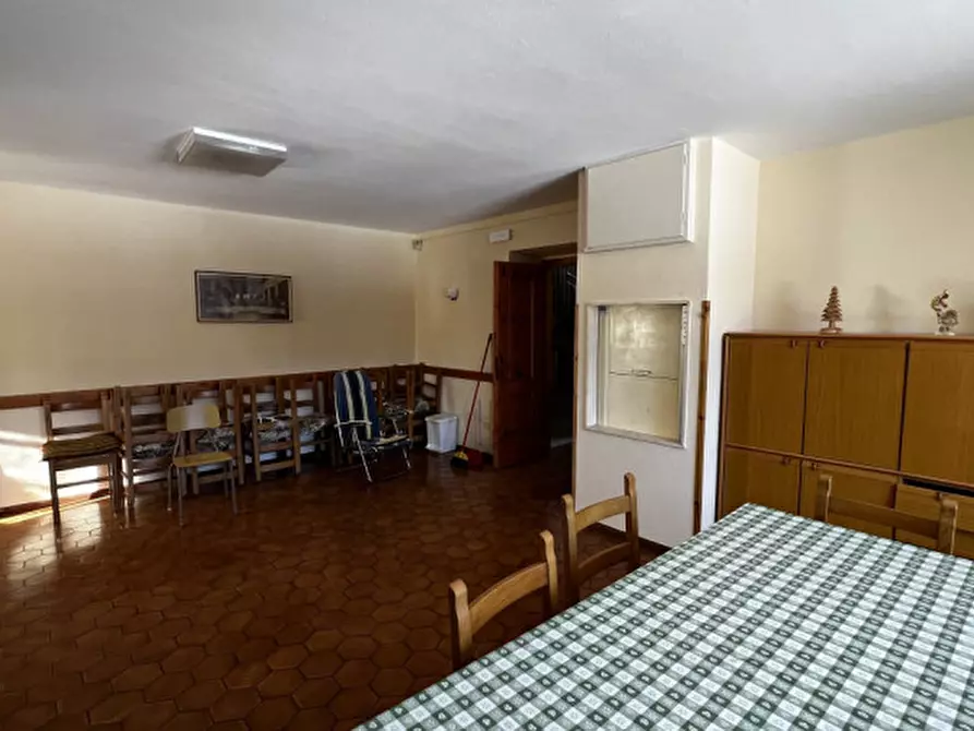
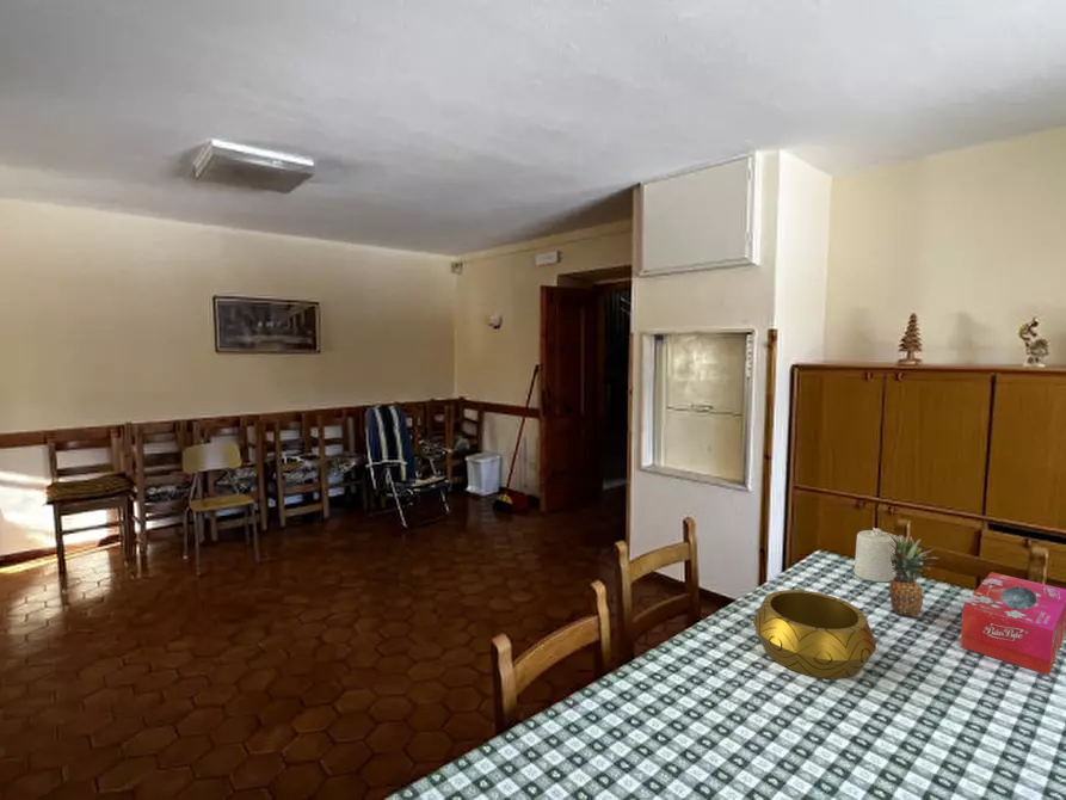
+ tissue box (1016, 617)
+ candle (875, 550)
+ fruit (910, 576)
+ decorative bowl (812, 630)
